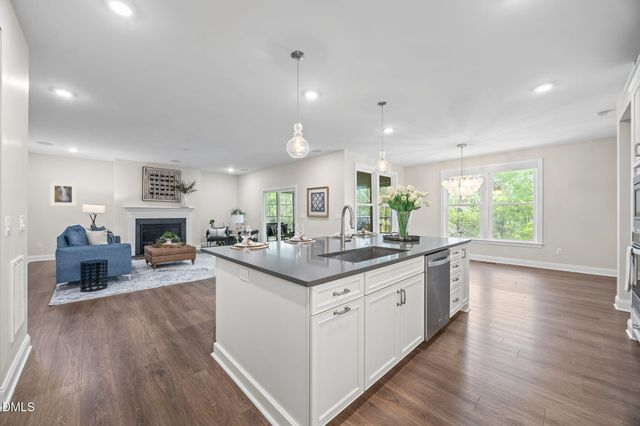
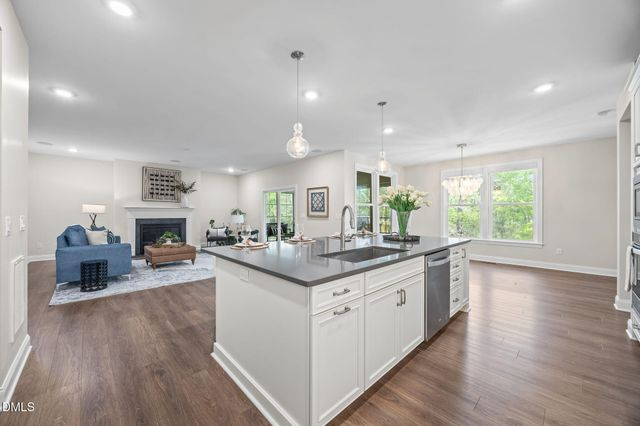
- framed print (63, 194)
